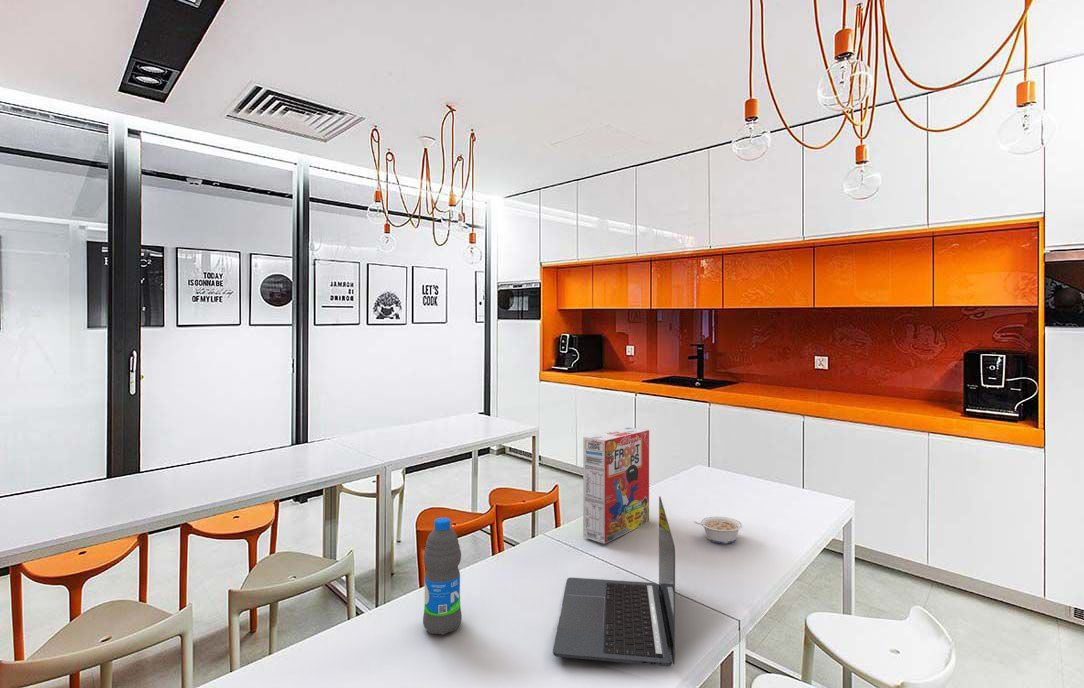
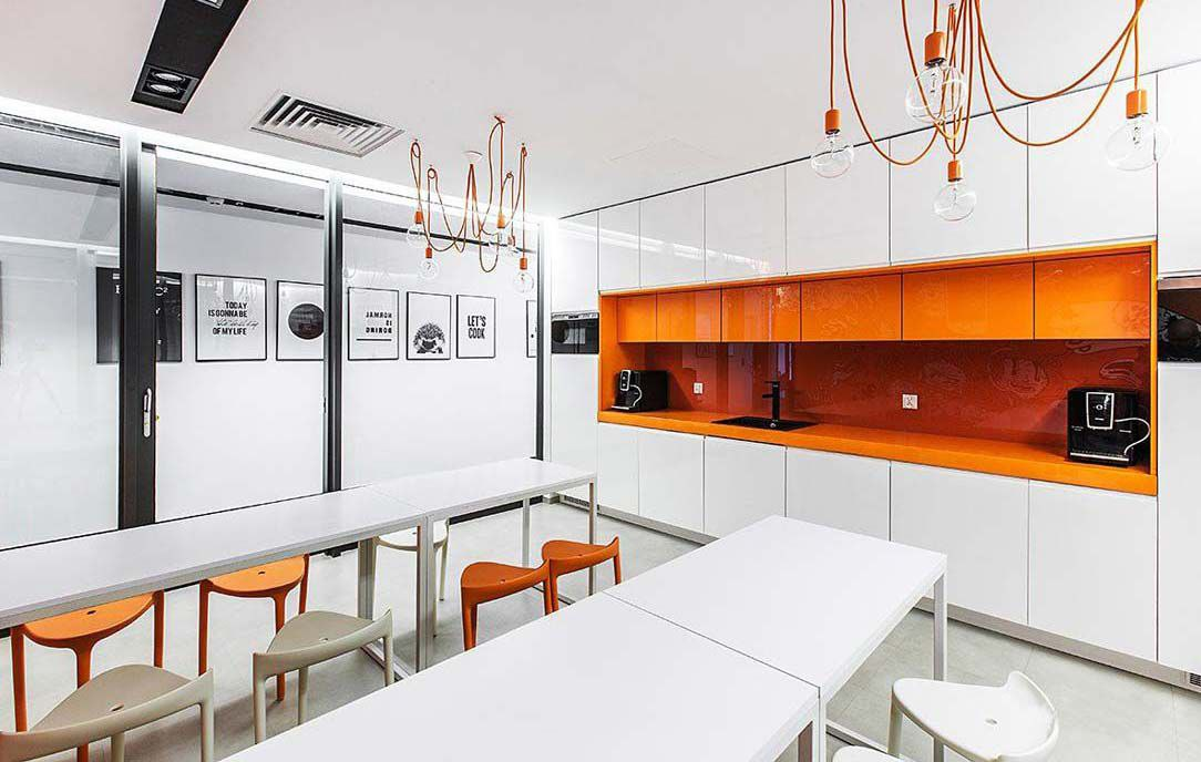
- legume (720, 529)
- water bottle (442, 573)
- laptop (613, 580)
- cereal box (617, 481)
